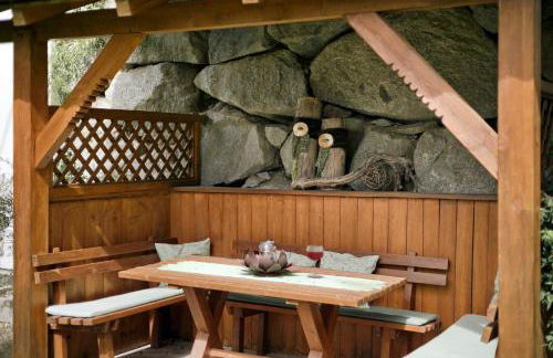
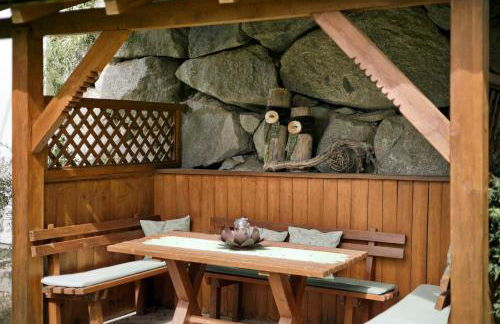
- wineglass (314, 261)
